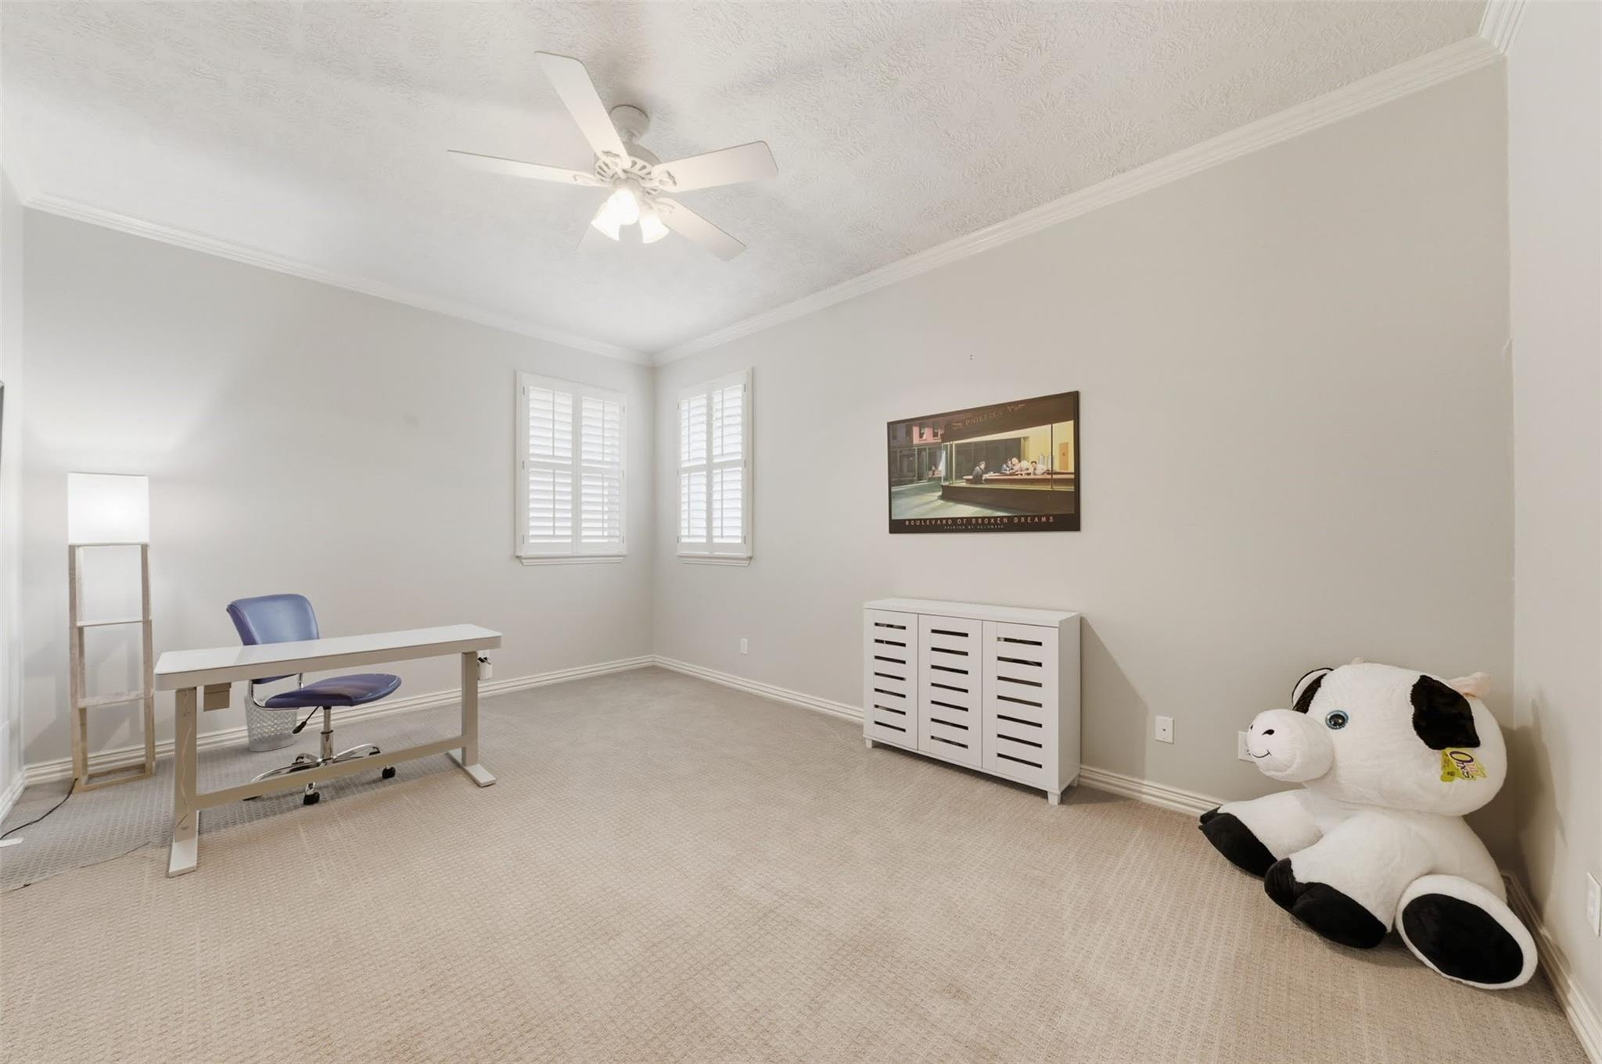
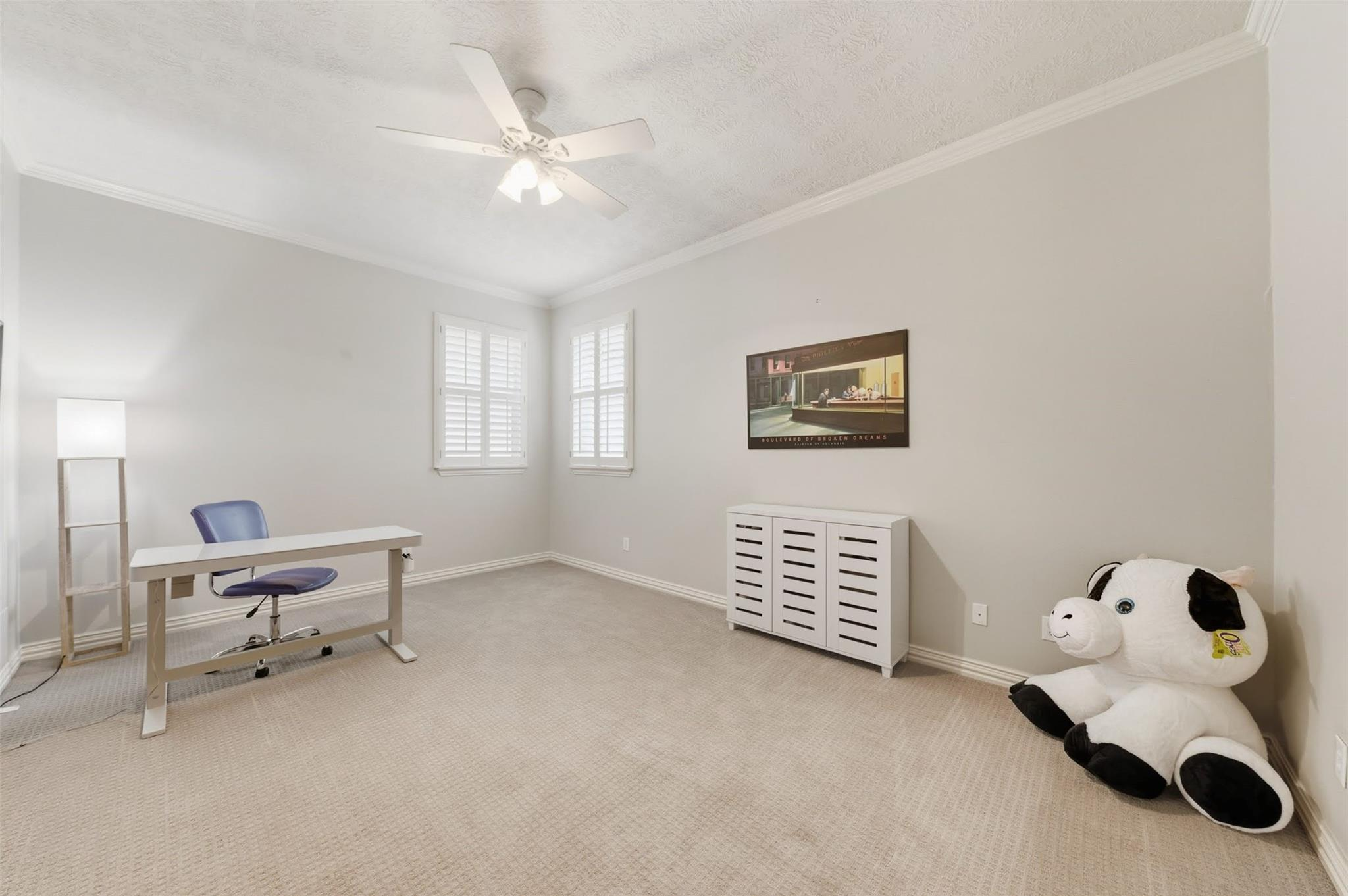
- wastebasket (272, 720)
